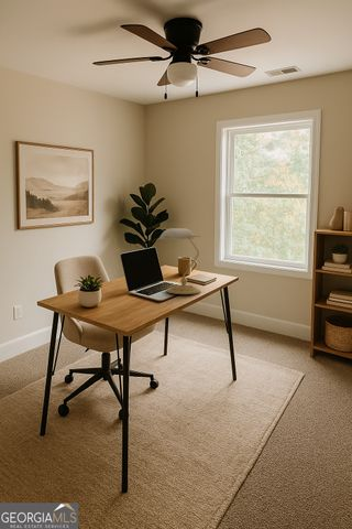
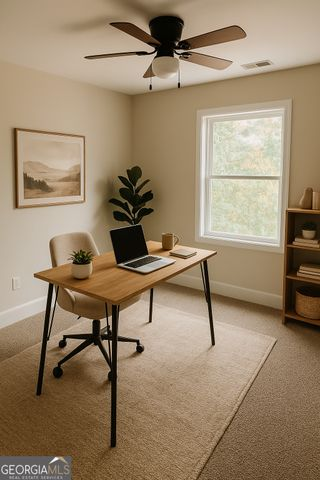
- desk lamp (189, 266)
